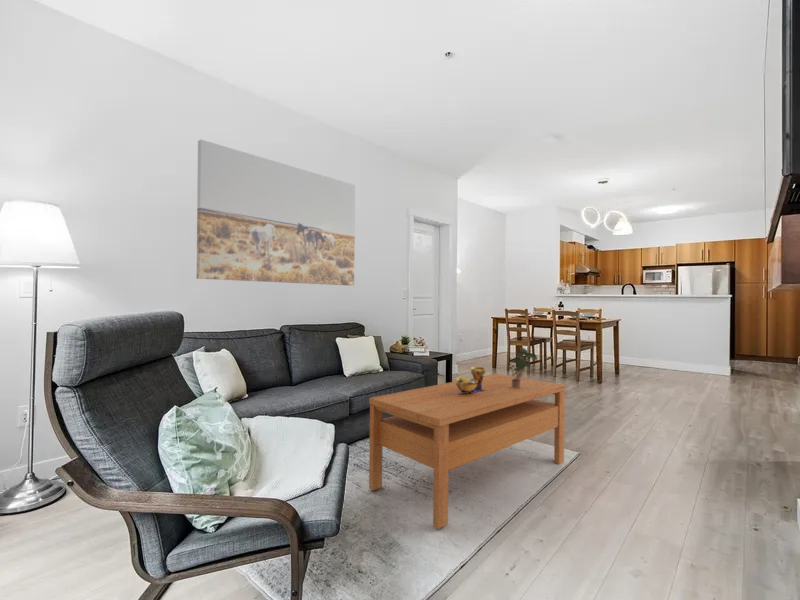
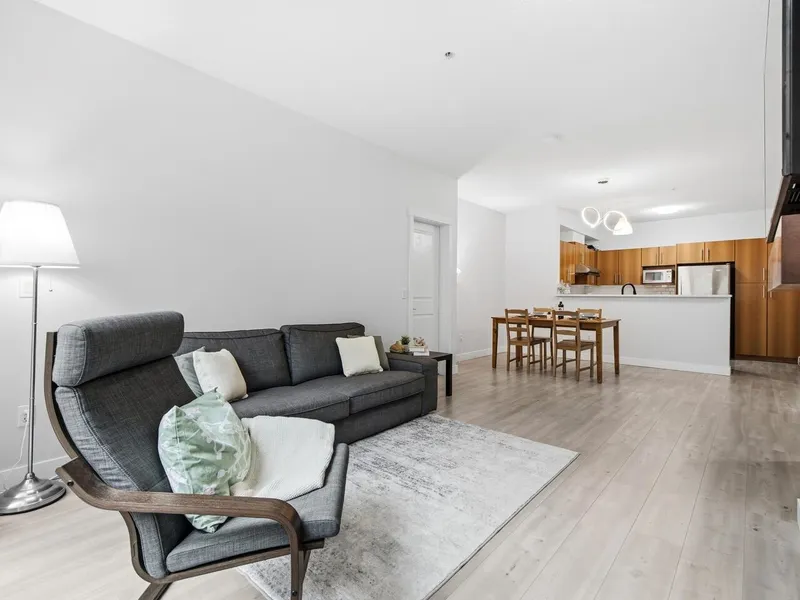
- coffee table (474, 432)
- potted plant (526, 366)
- decorative bowl (472, 380)
- wall art (288, 224)
